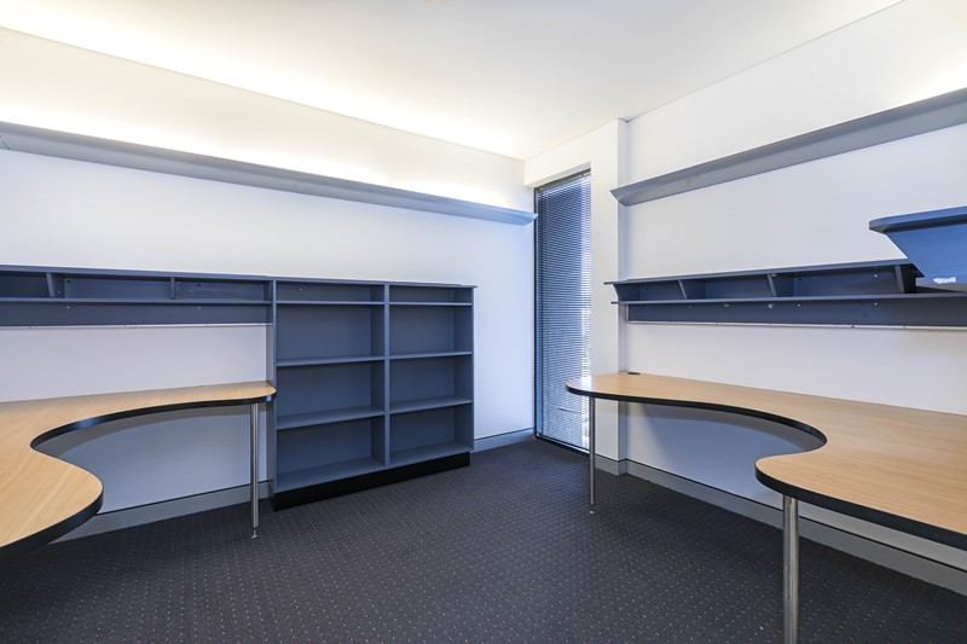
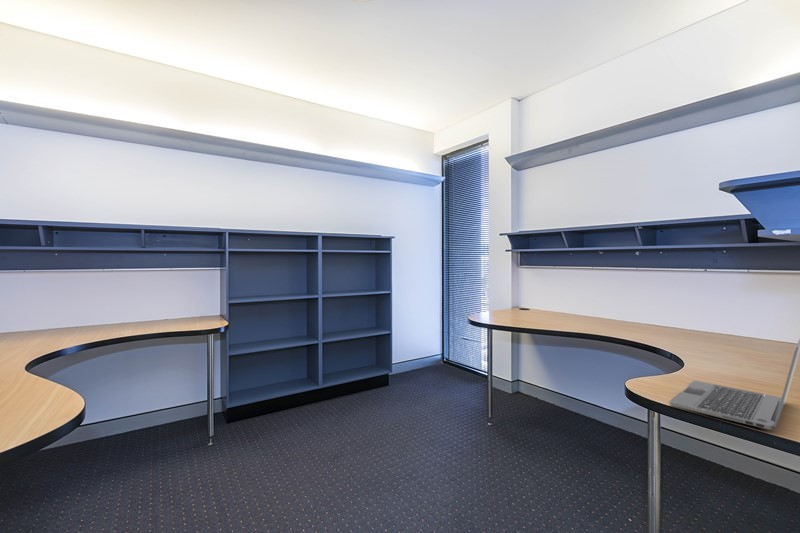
+ laptop (730, 387)
